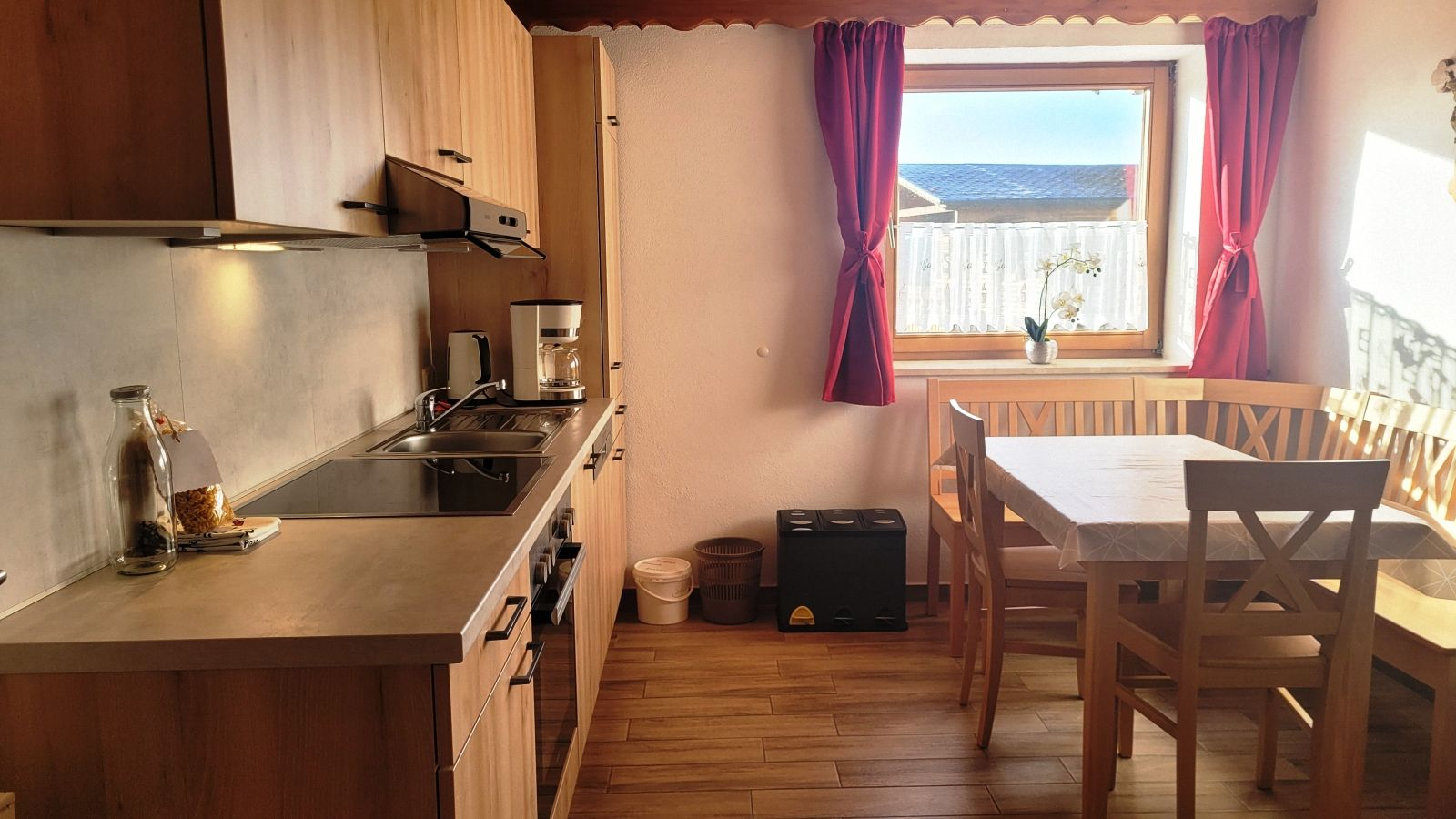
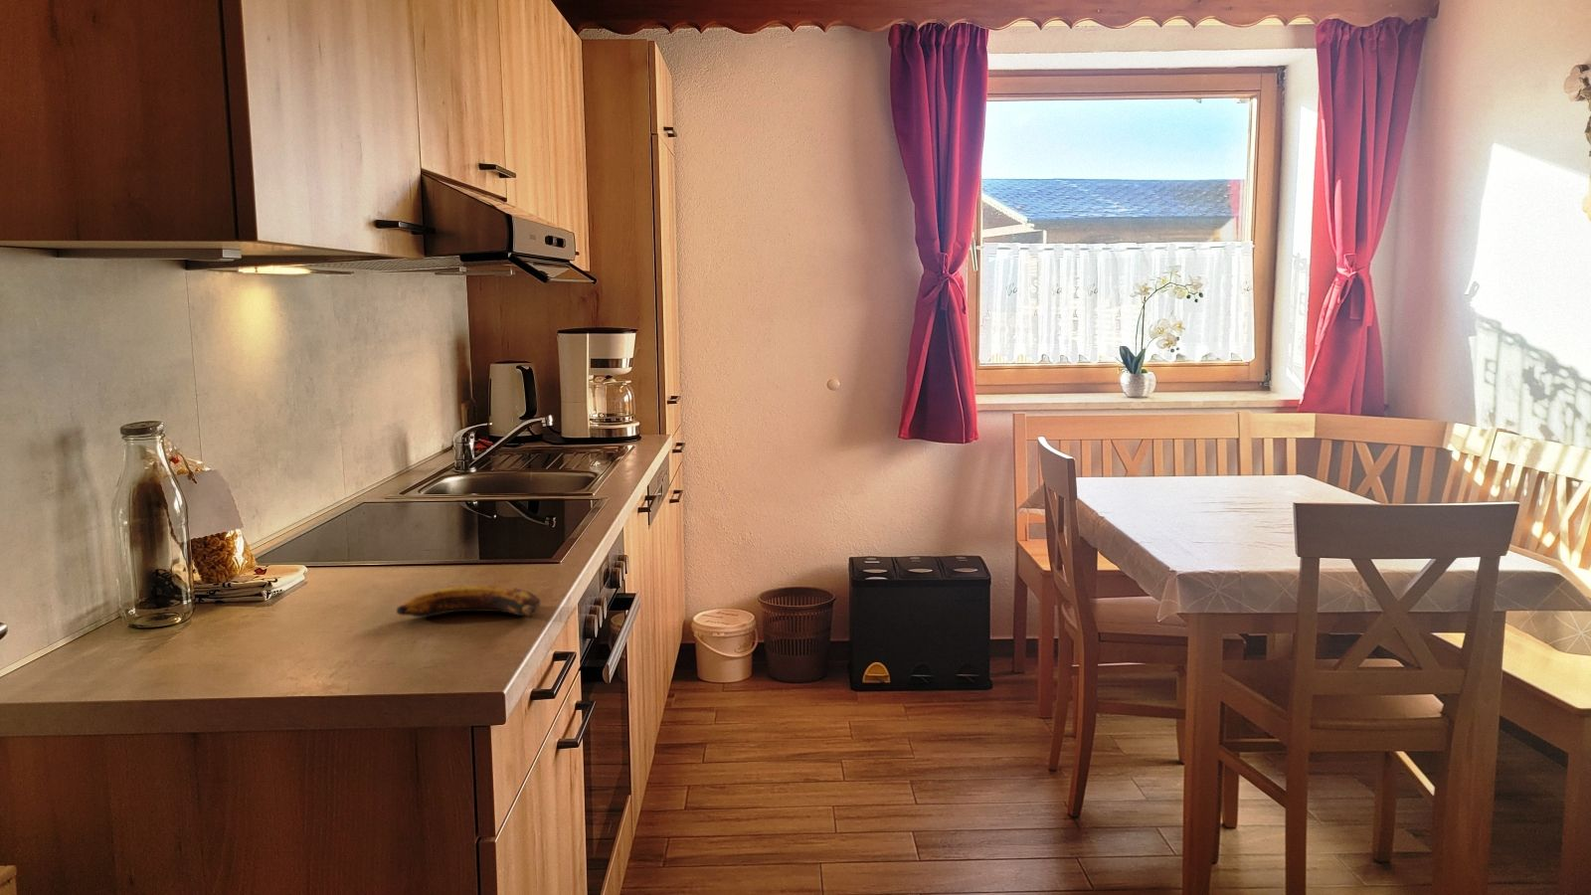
+ banana (473, 604)
